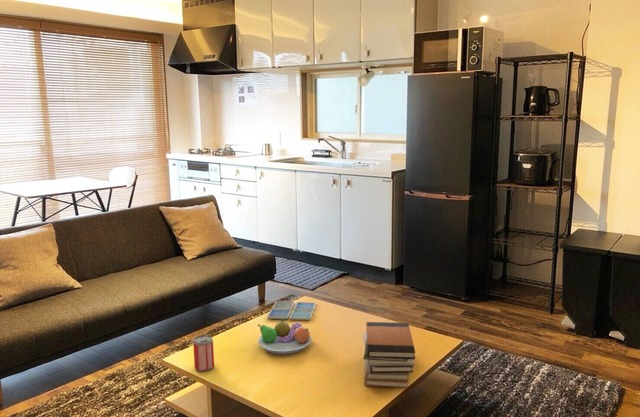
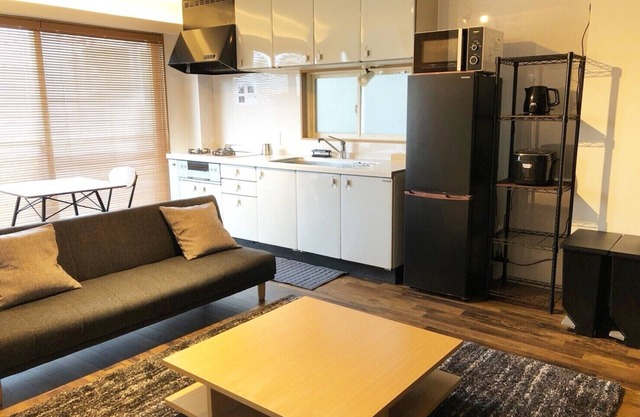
- fruit bowl (283, 334)
- drink coaster (291, 310)
- book stack (387, 352)
- beer can (203, 353)
